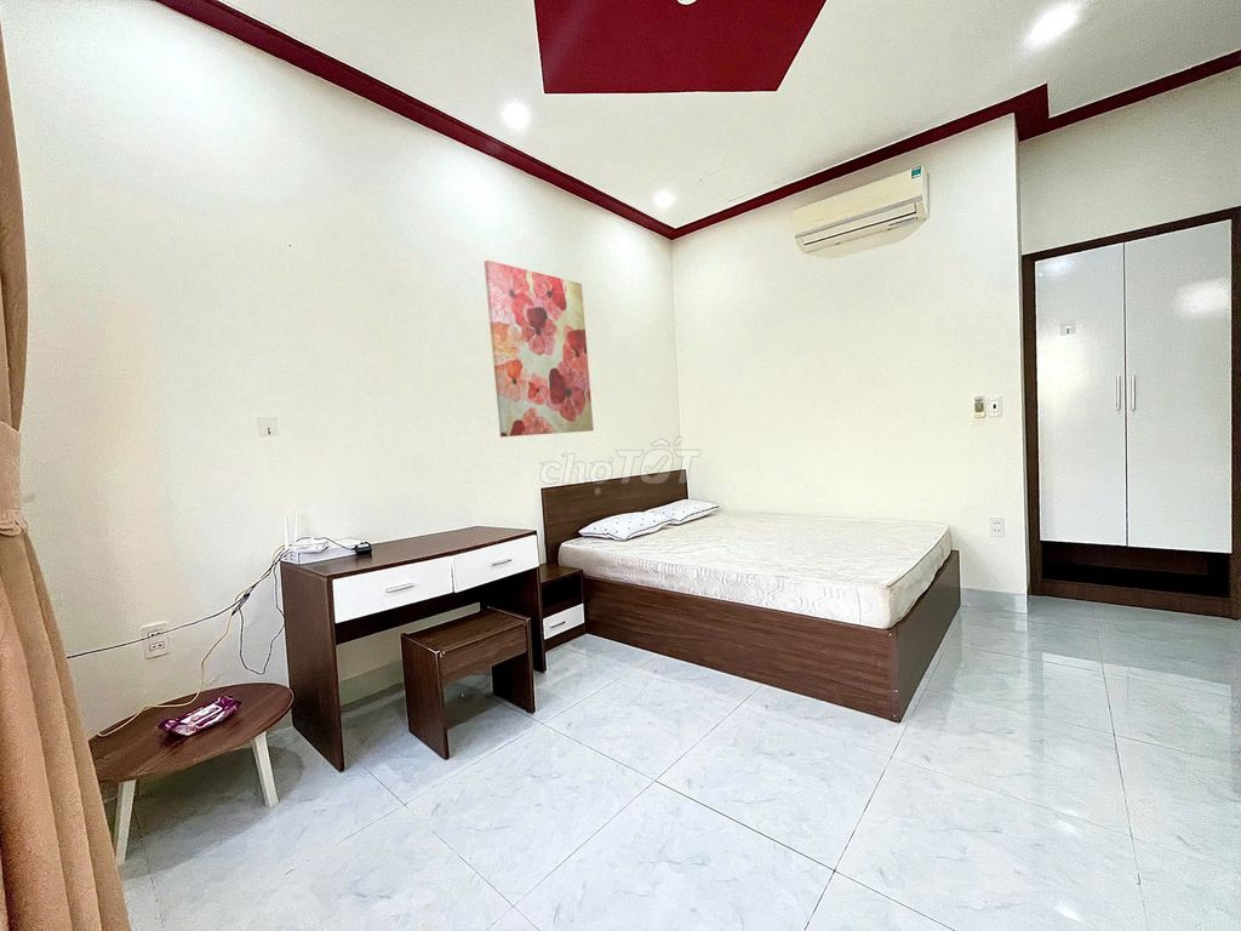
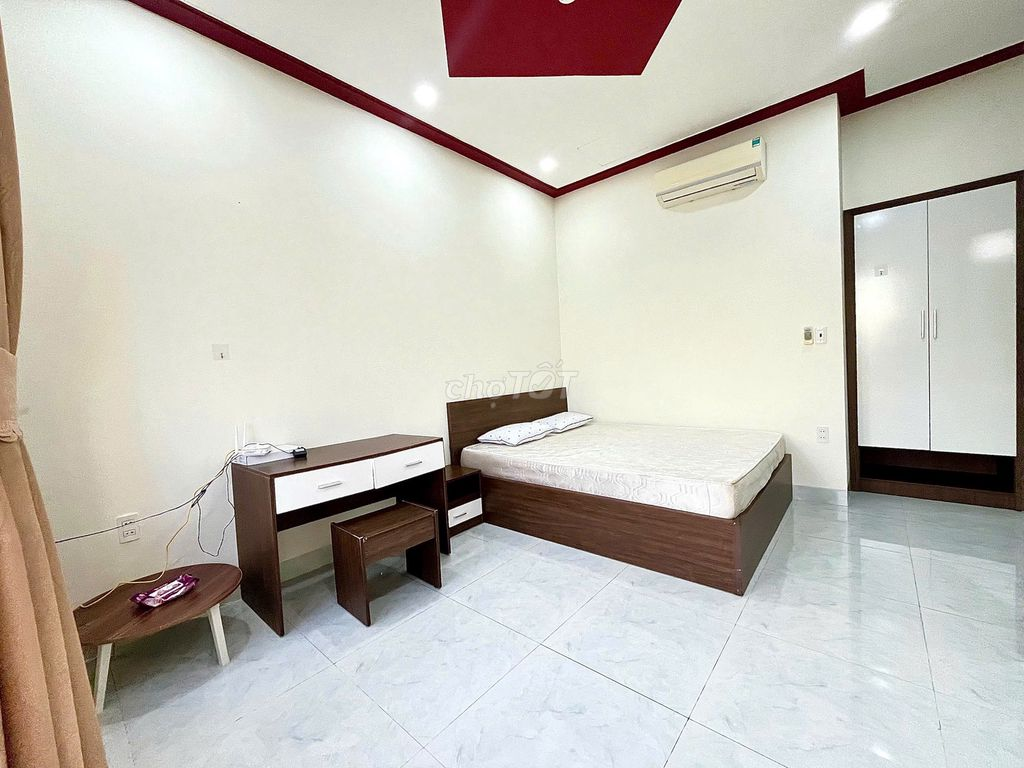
- wall art (544, 354)
